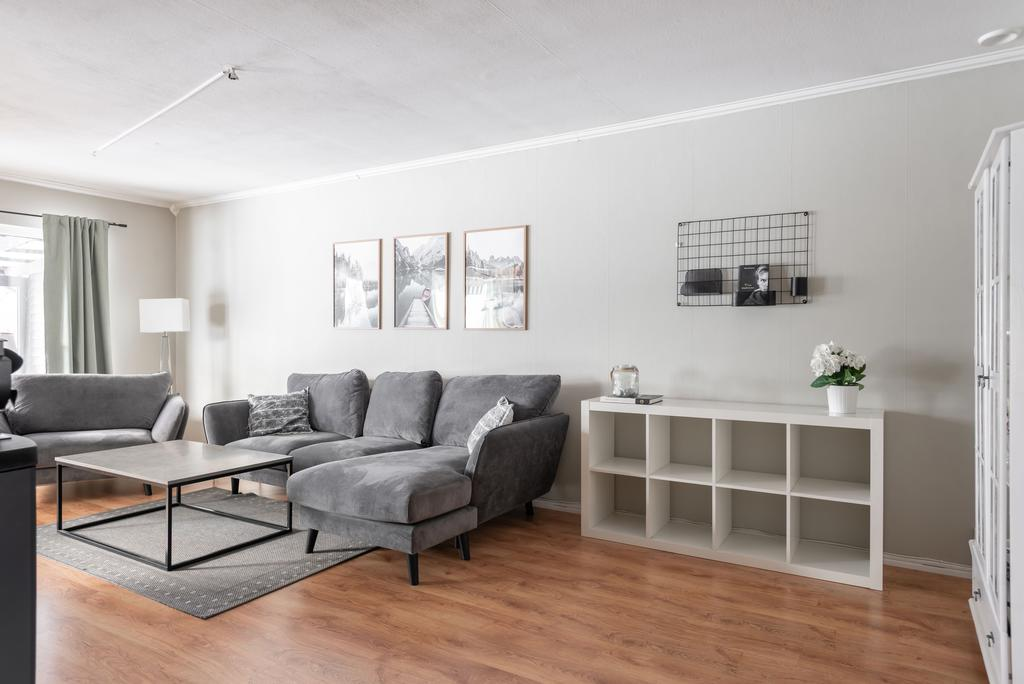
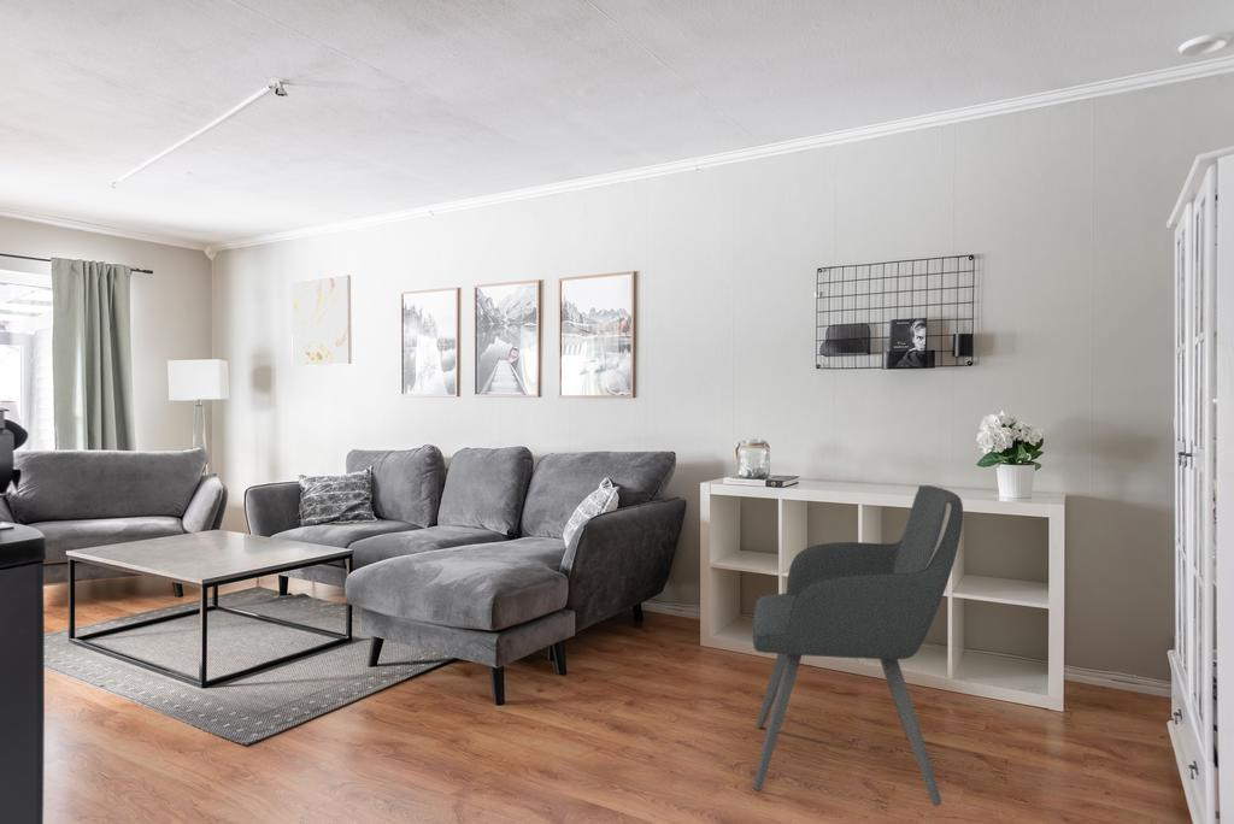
+ armchair (853, 626)
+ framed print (321, 322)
